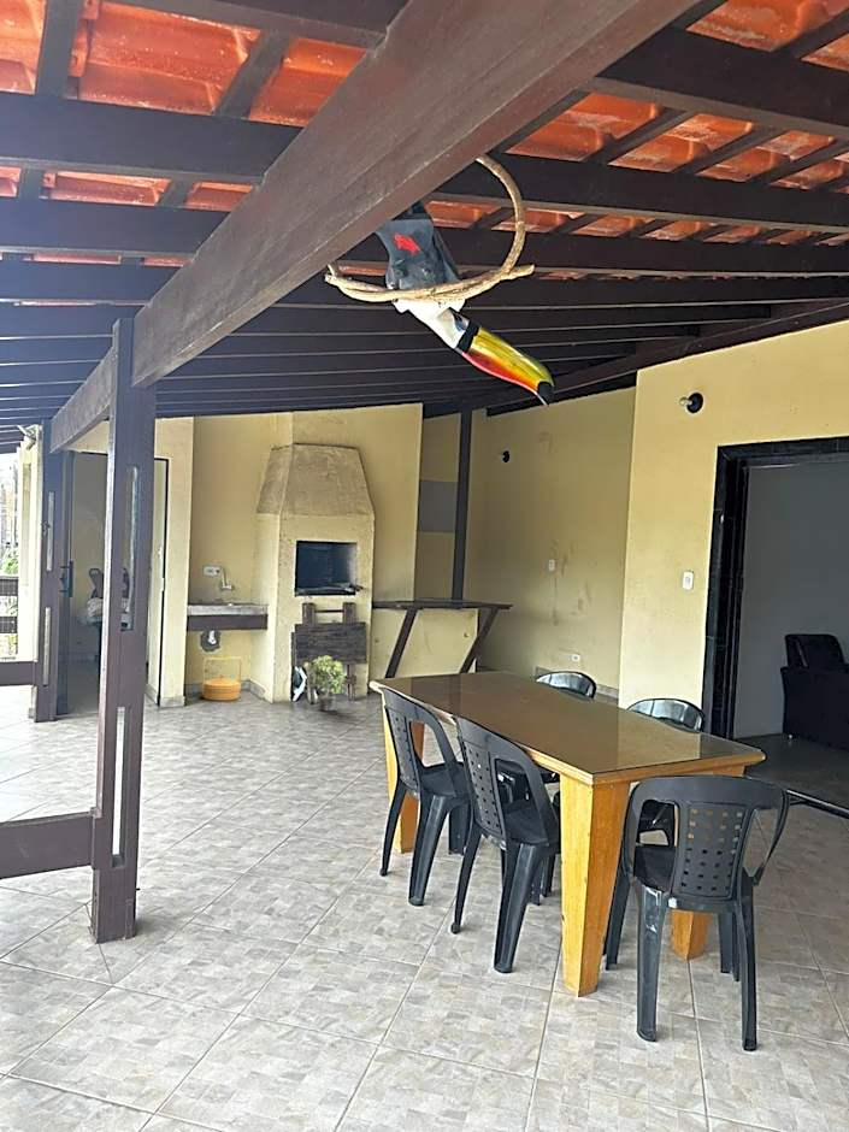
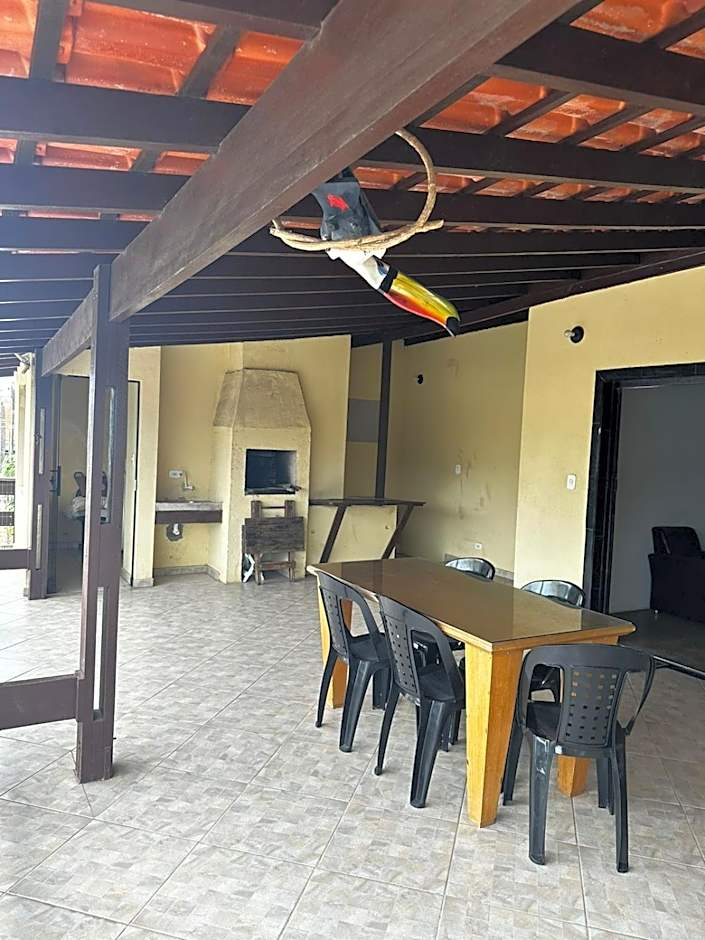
- basket (222, 677)
- potted plant (324, 683)
